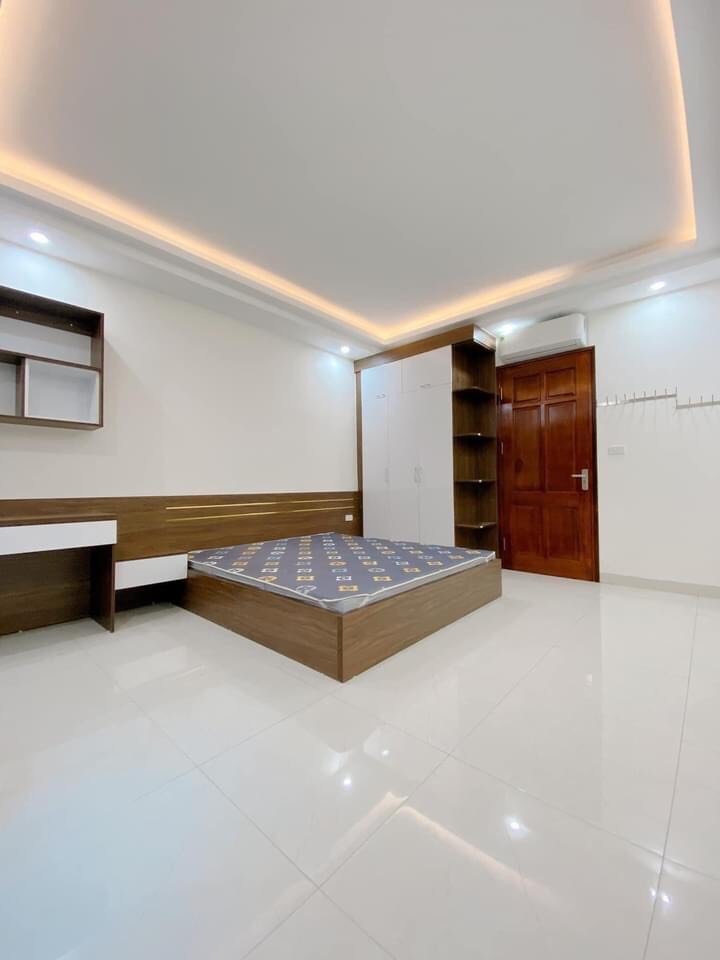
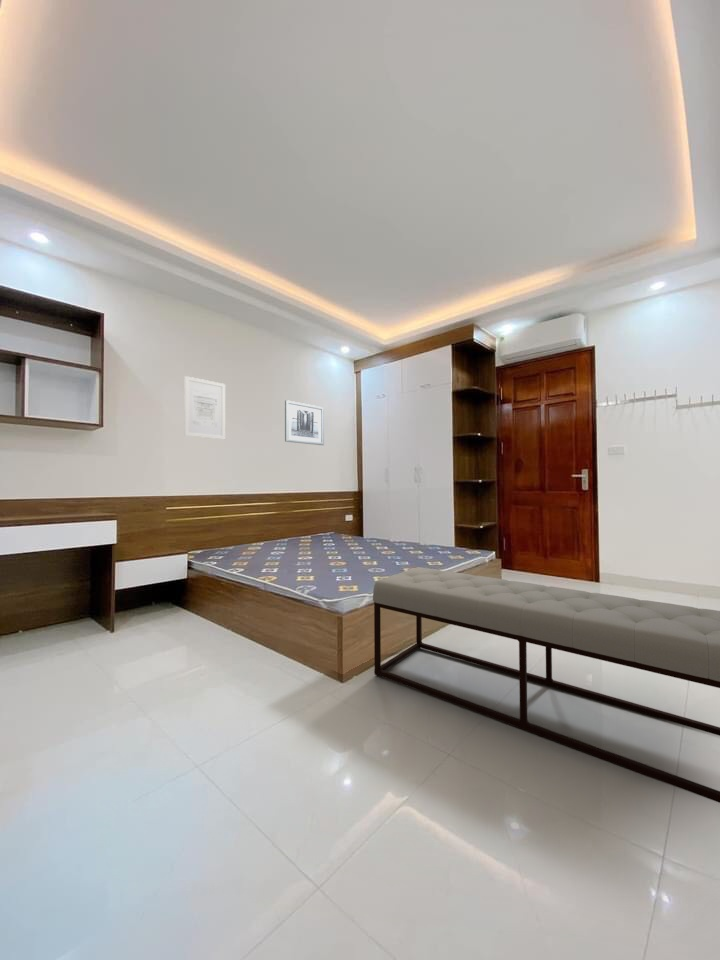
+ bench (536, 644)
+ wall art (305, 423)
+ wall art (205, 408)
